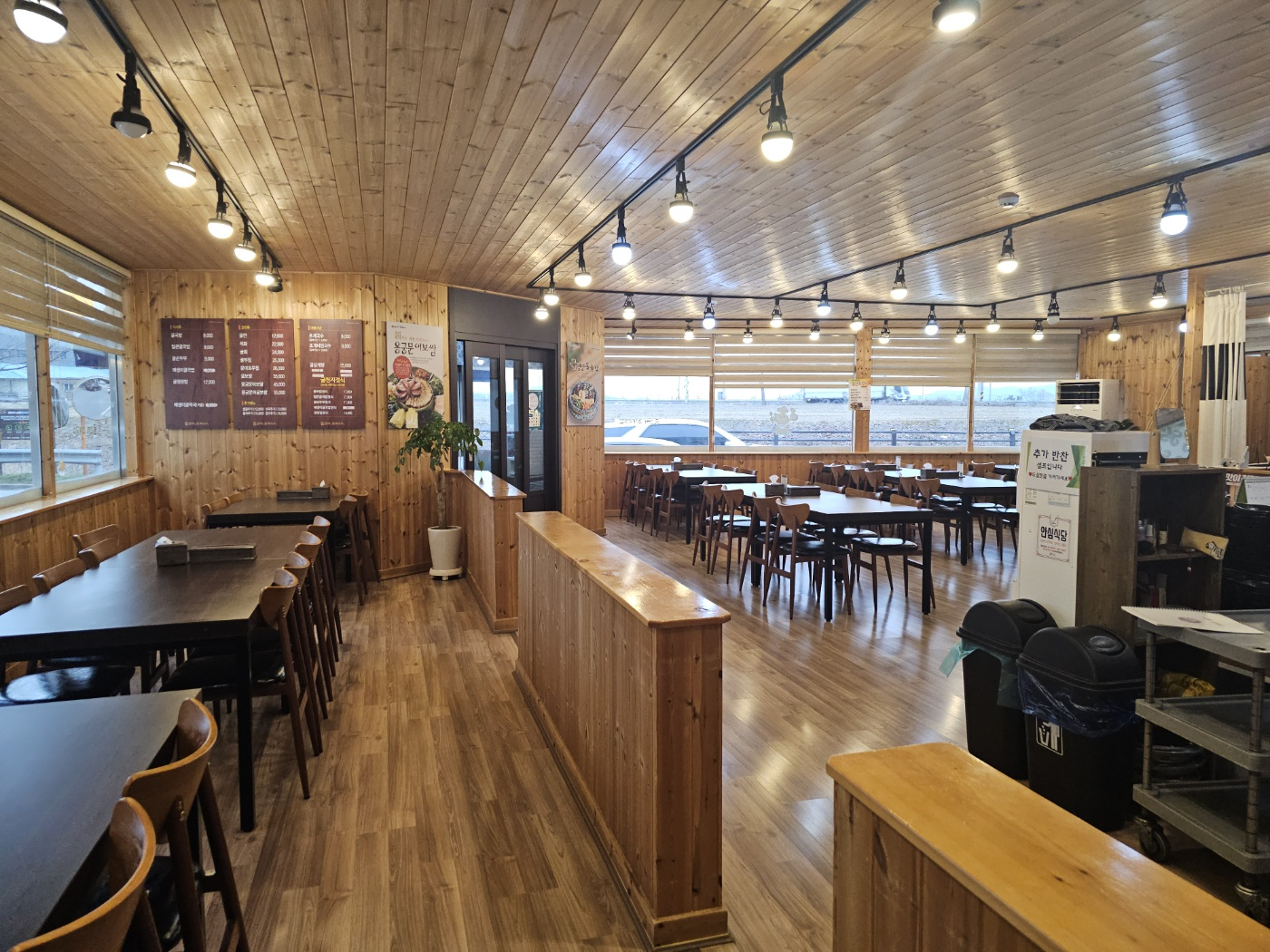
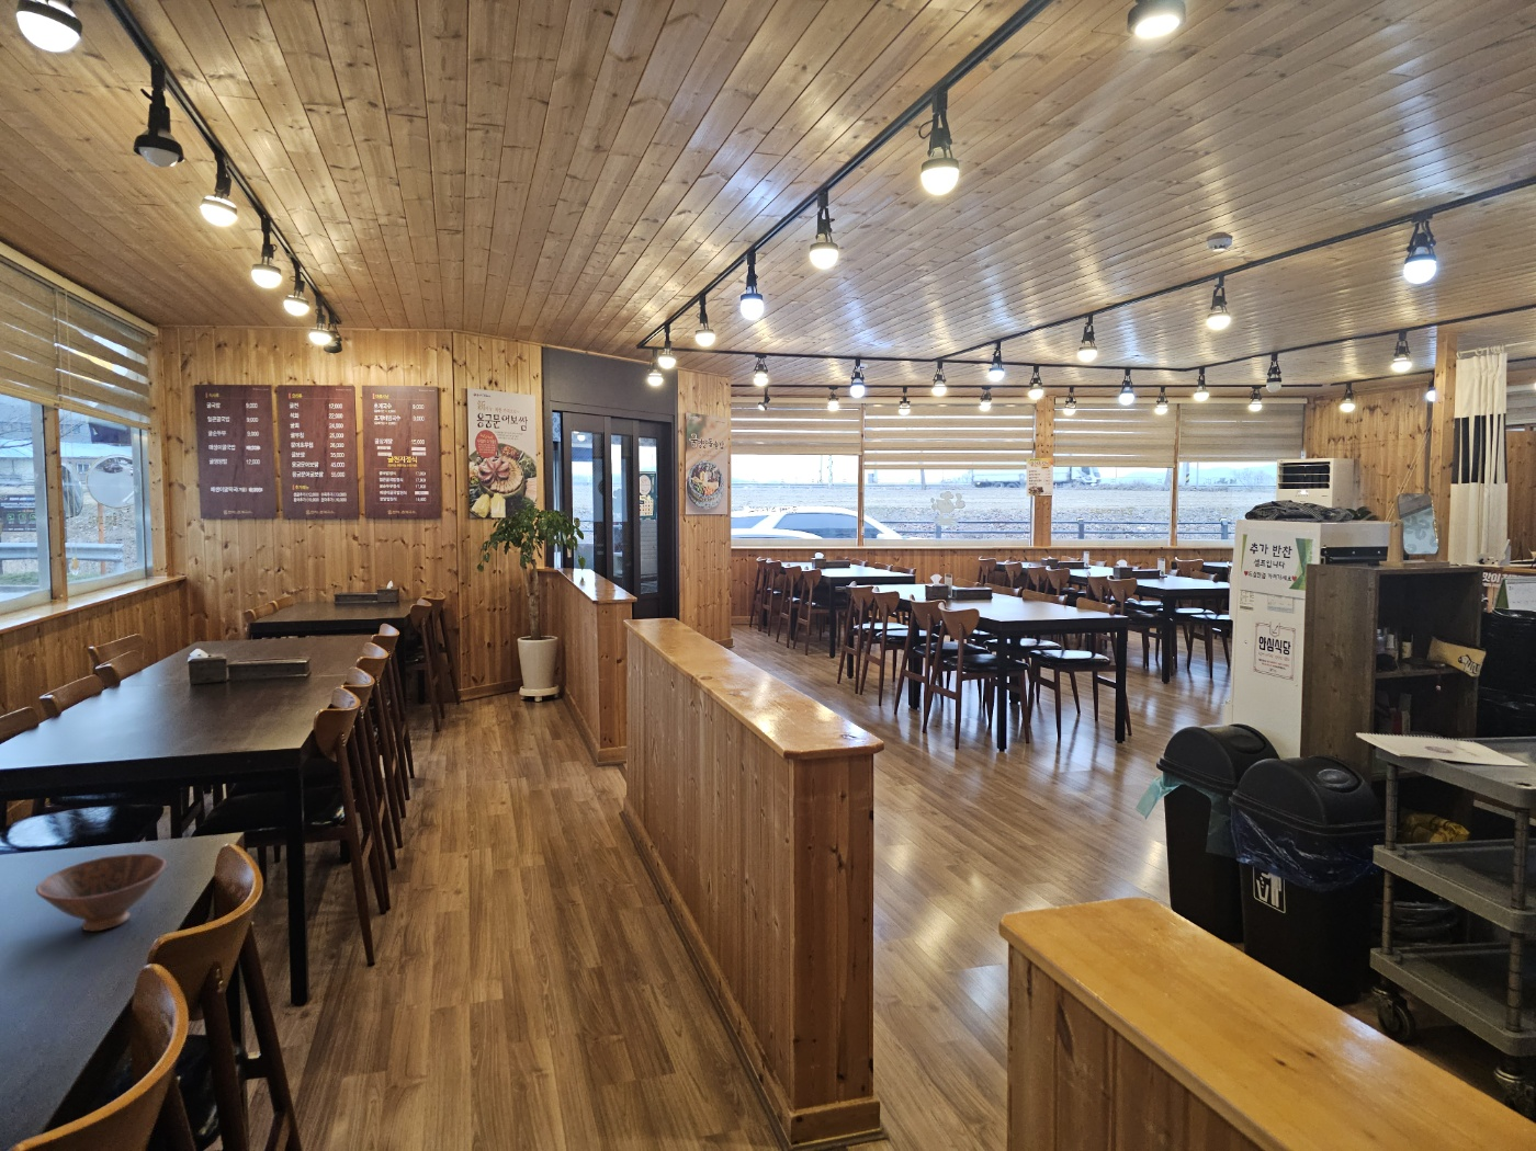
+ bowl (104, 897)
